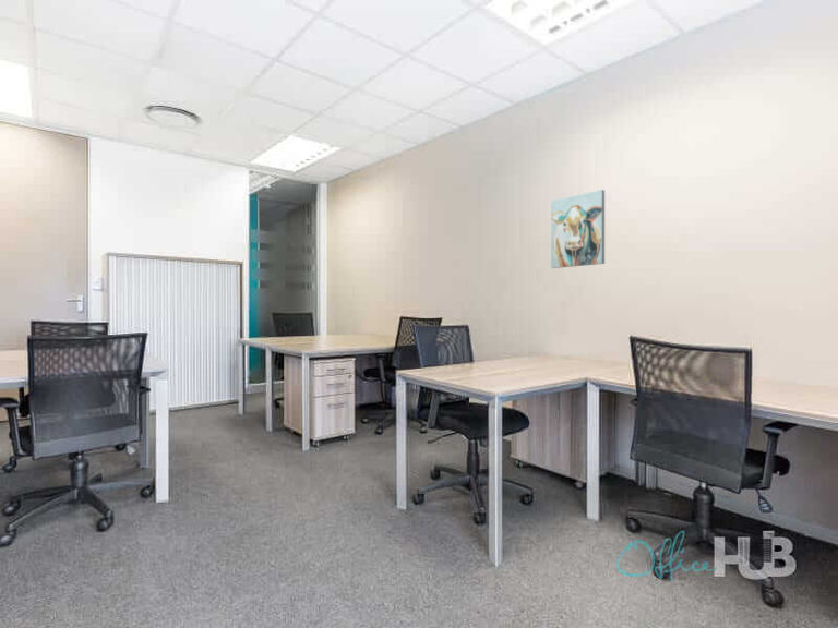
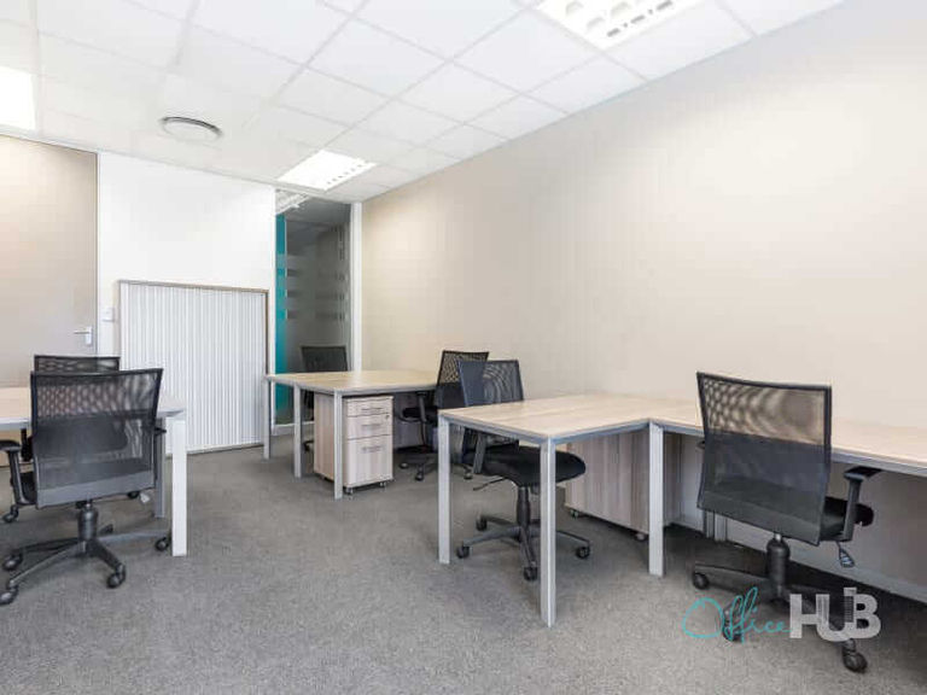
- wall art (576, 230)
